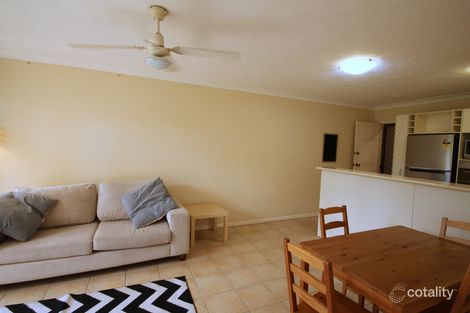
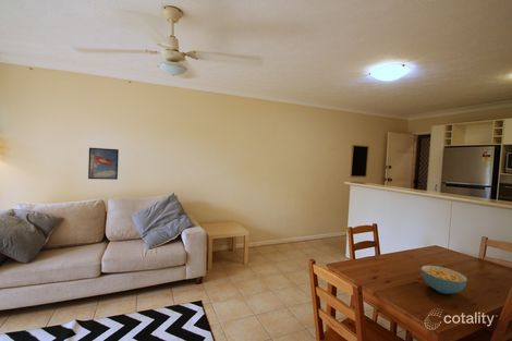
+ cereal bowl (442, 281)
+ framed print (103, 163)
